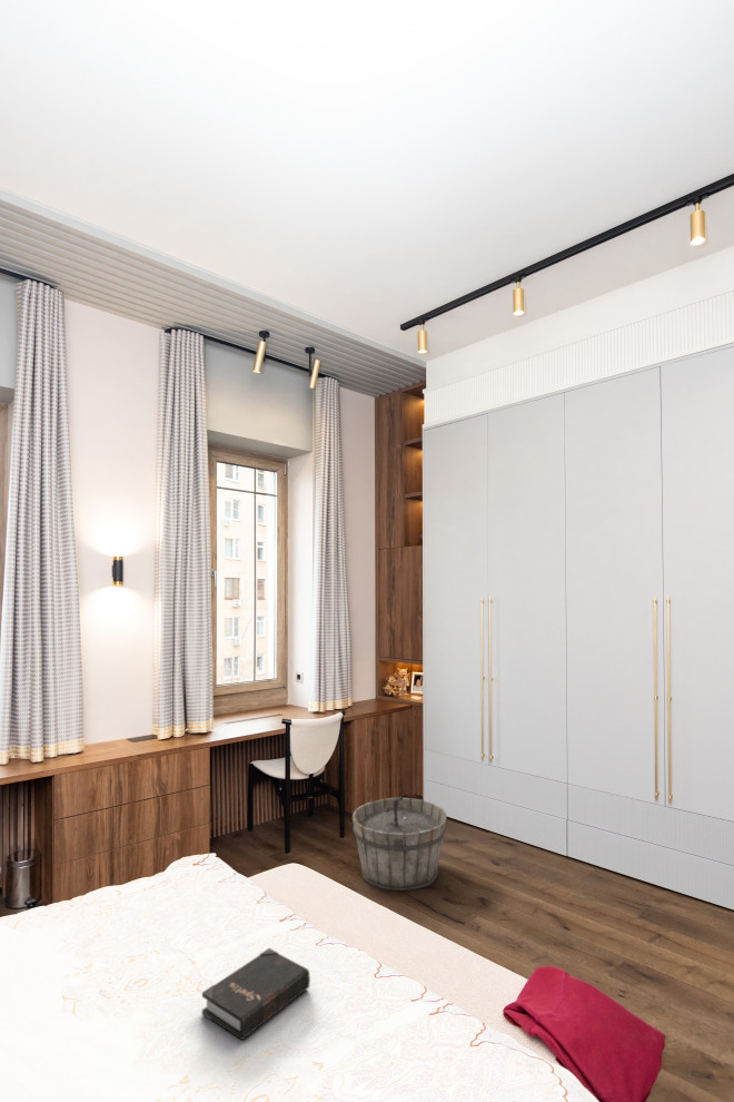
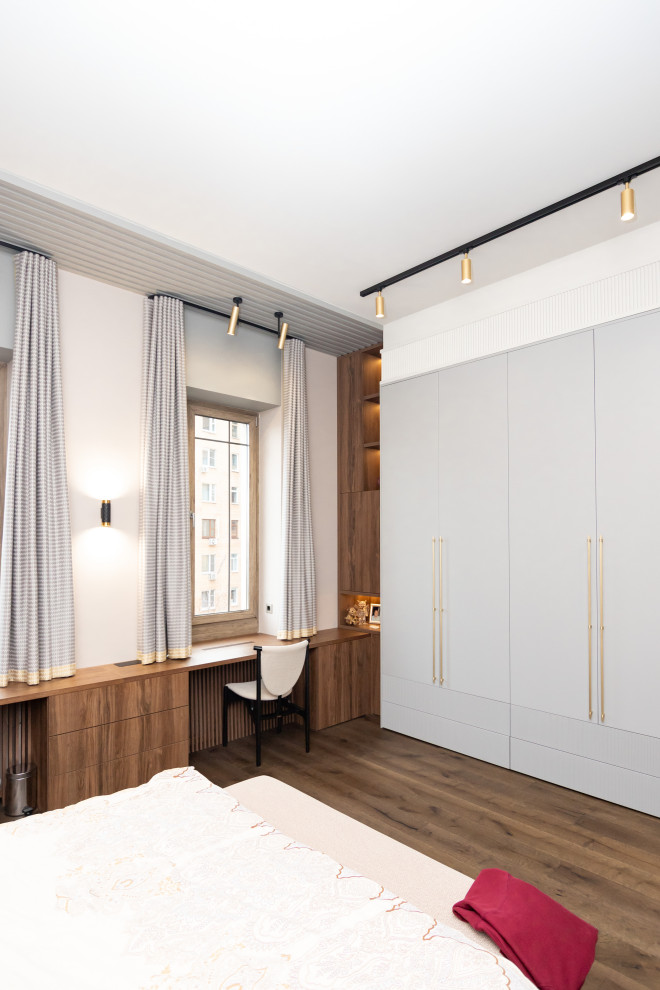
- hardback book (257, 991)
- wooden bucket (399, 833)
